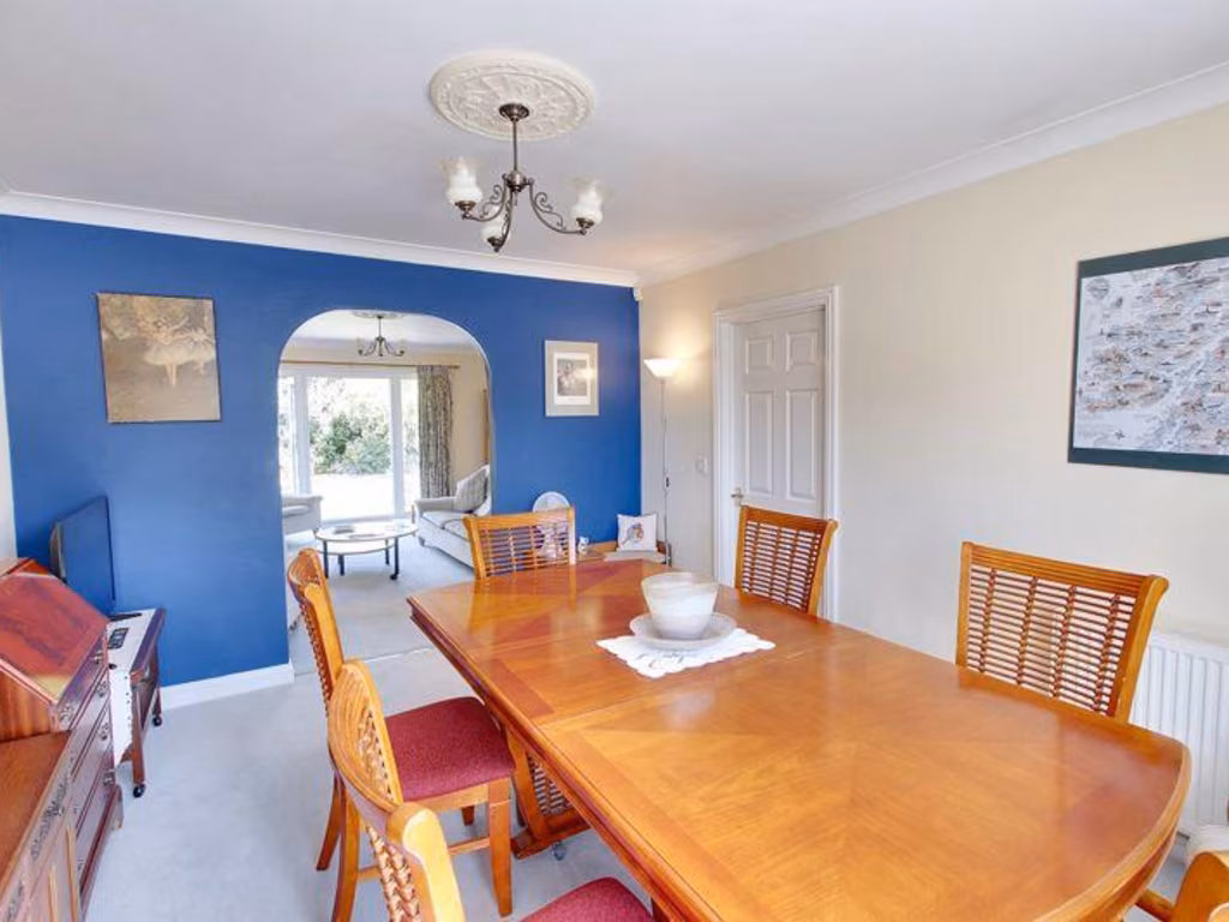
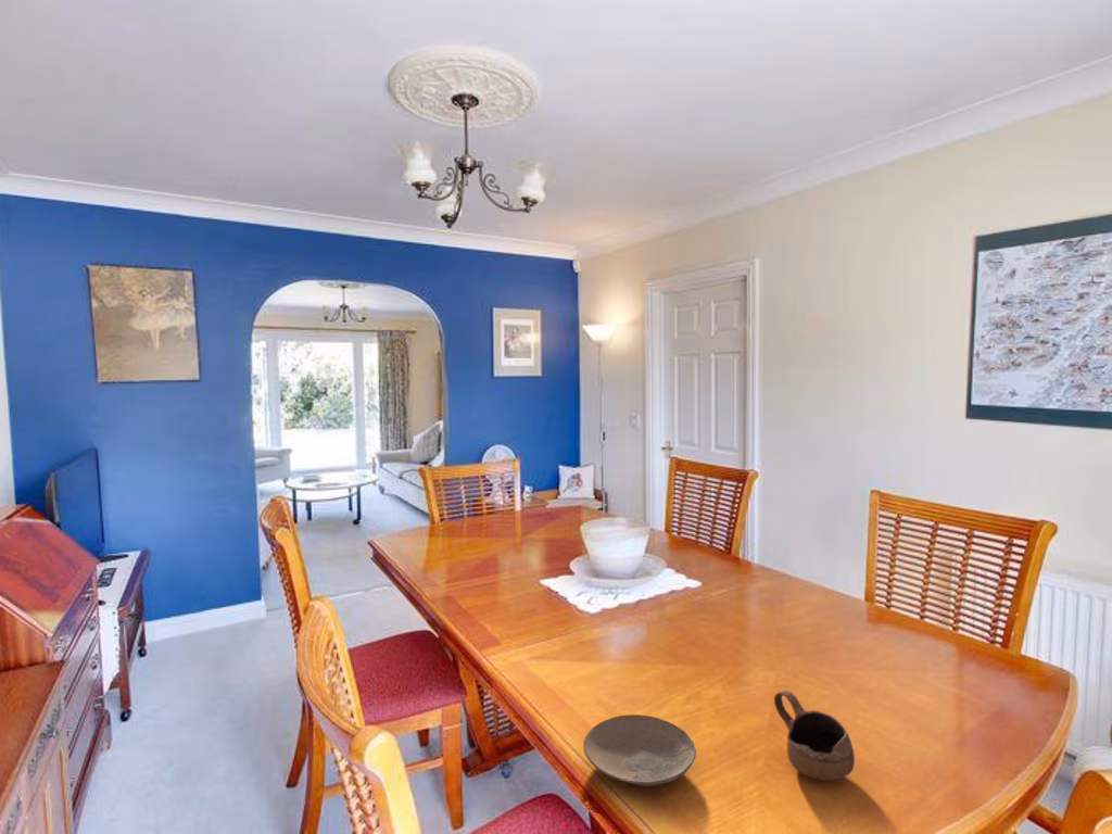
+ cup (814, 734)
+ plate (639, 753)
